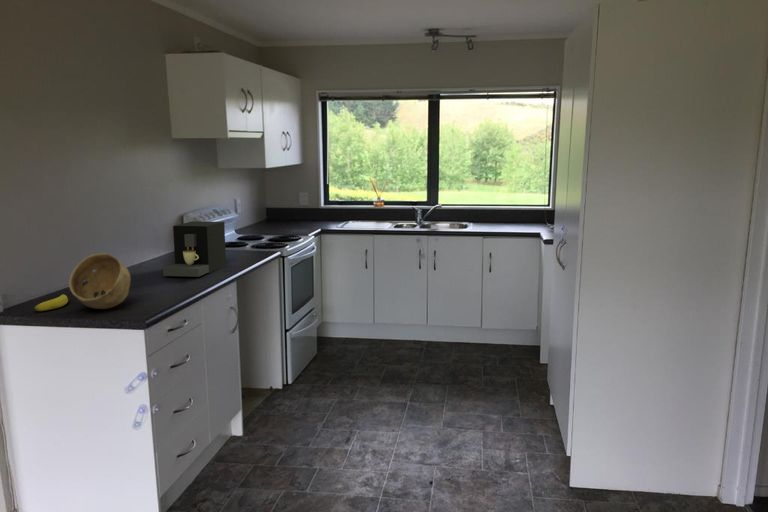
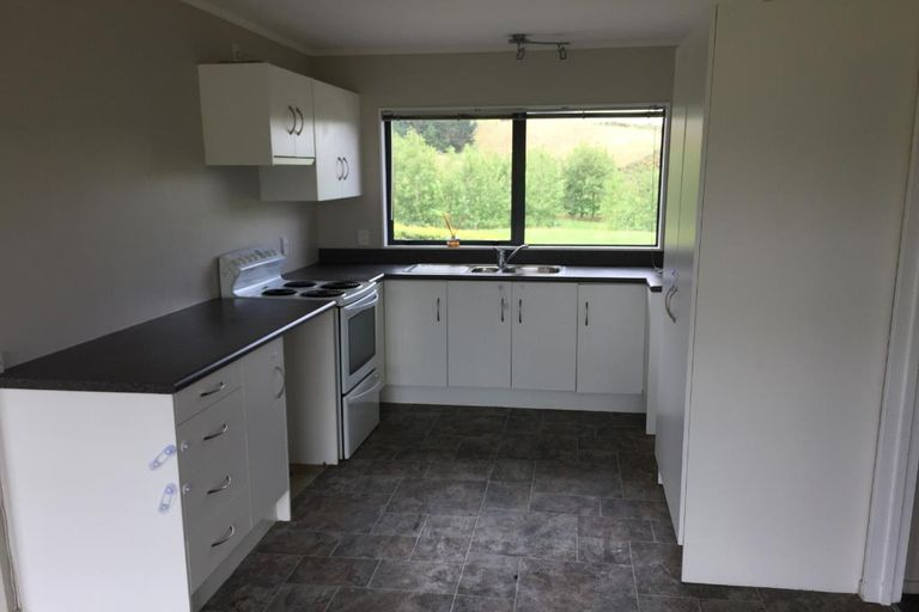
- banana (55, 301)
- coffee maker (195, 248)
- bowl (102, 281)
